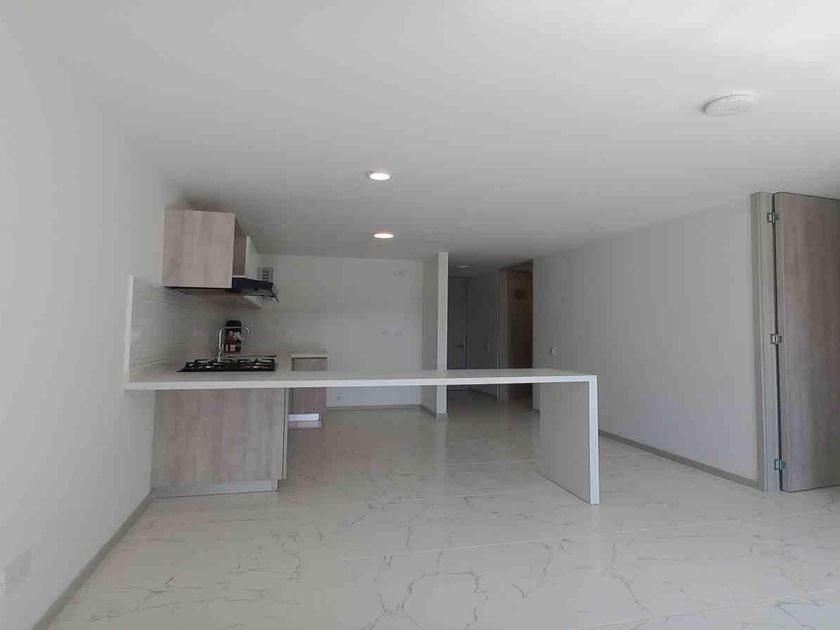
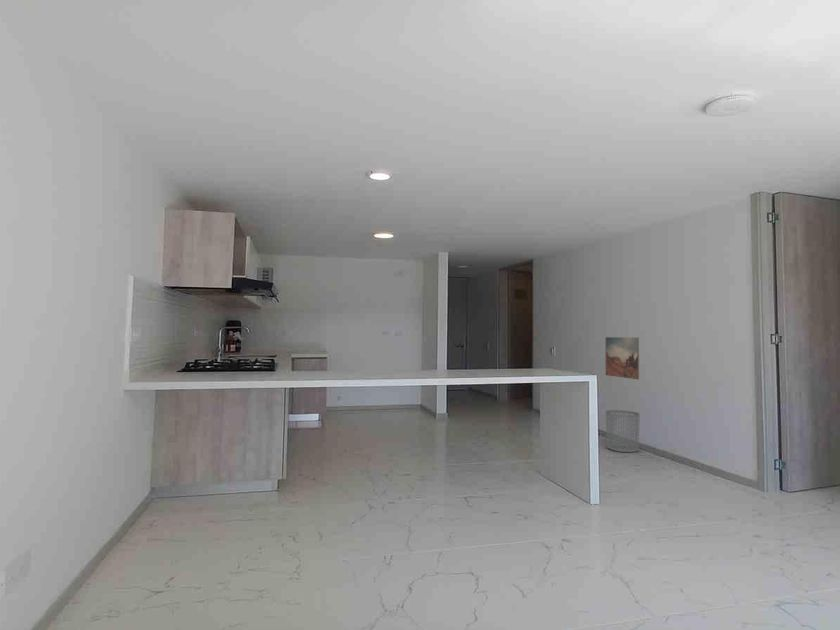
+ wall art (621, 357)
+ waste bin (622, 431)
